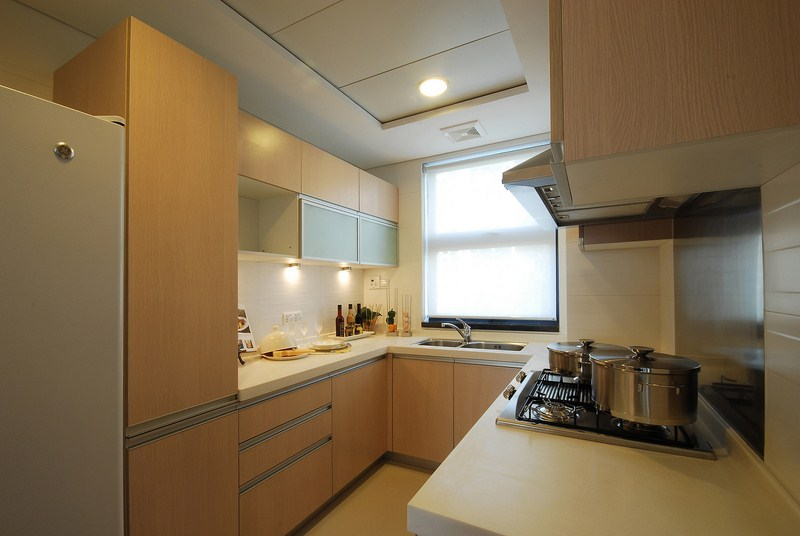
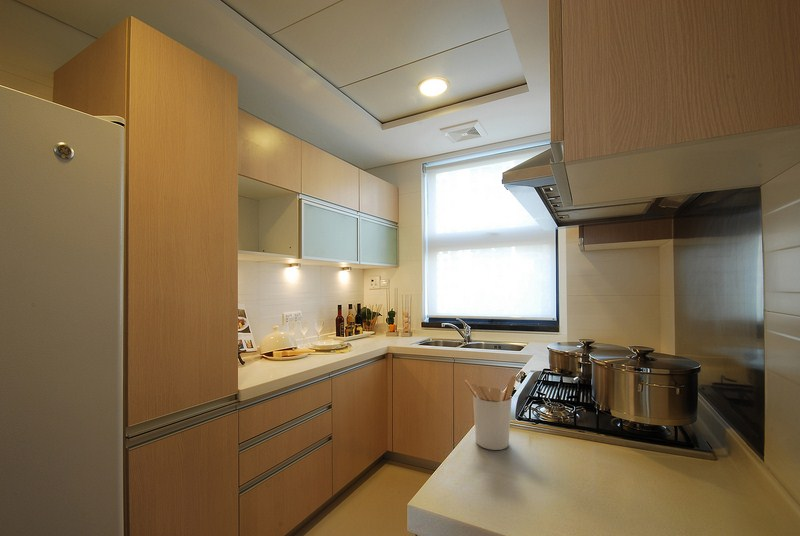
+ utensil holder (490, 410)
